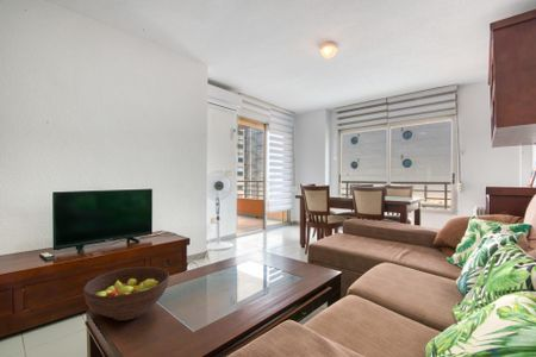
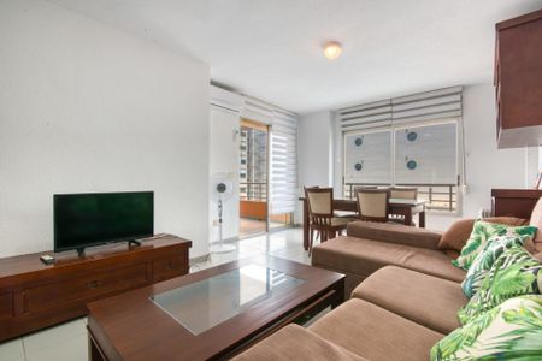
- fruit bowl (129, 296)
